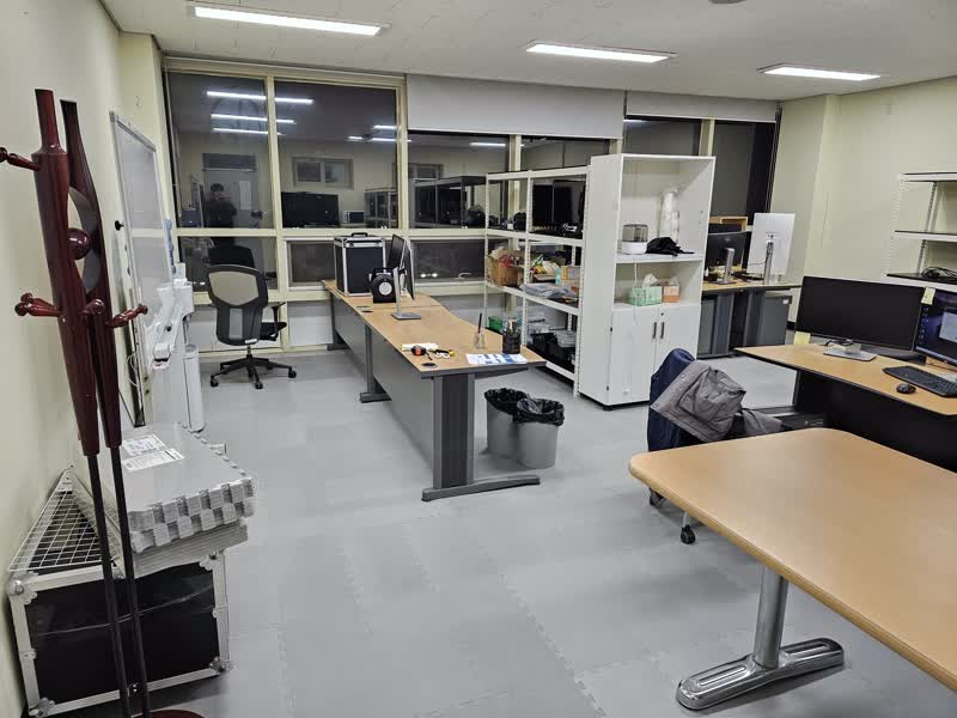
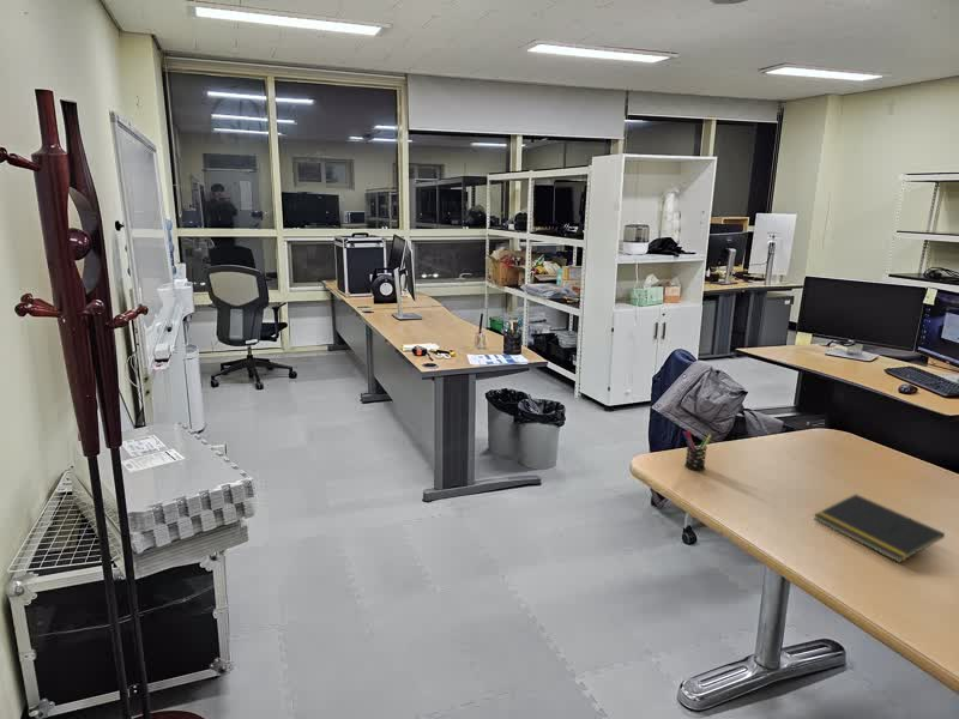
+ notepad (875, 525)
+ pen holder (696, 449)
